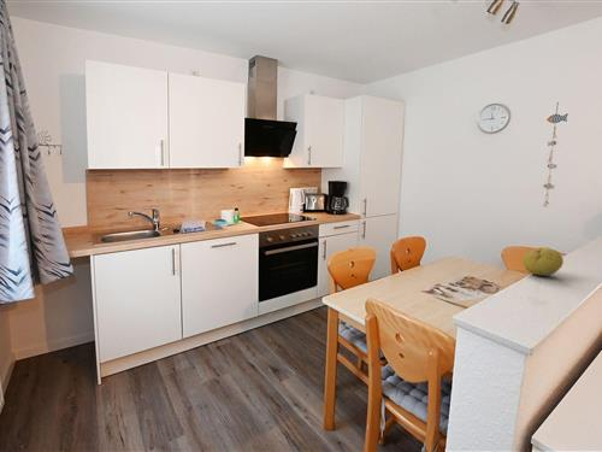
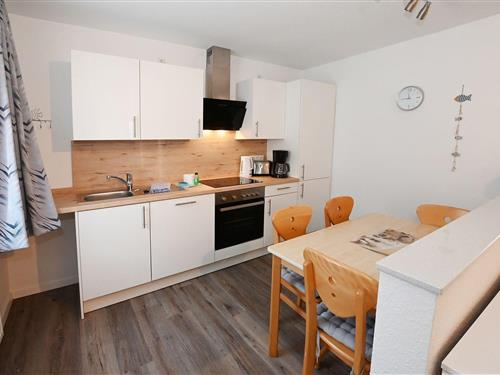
- fruit (542, 260)
